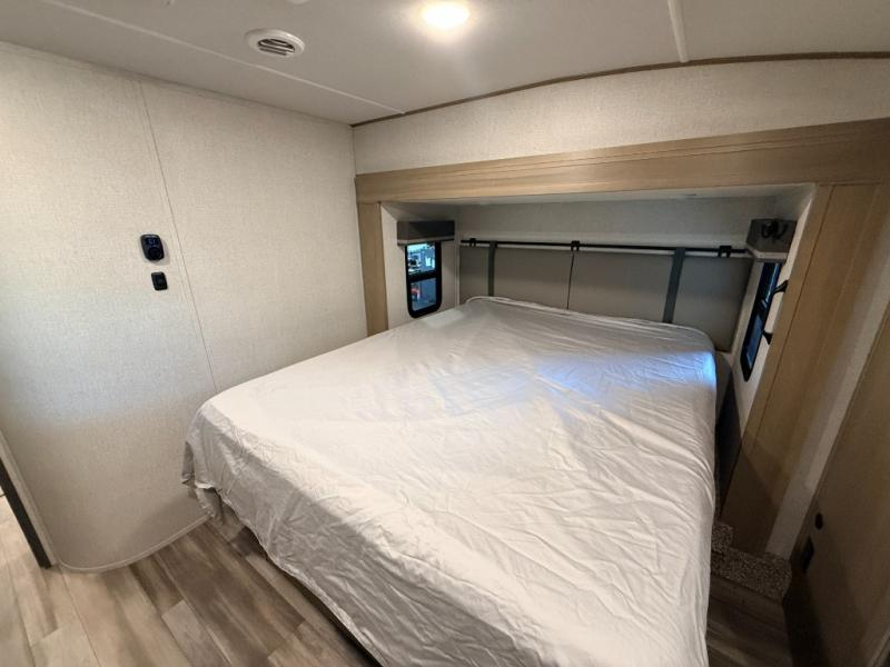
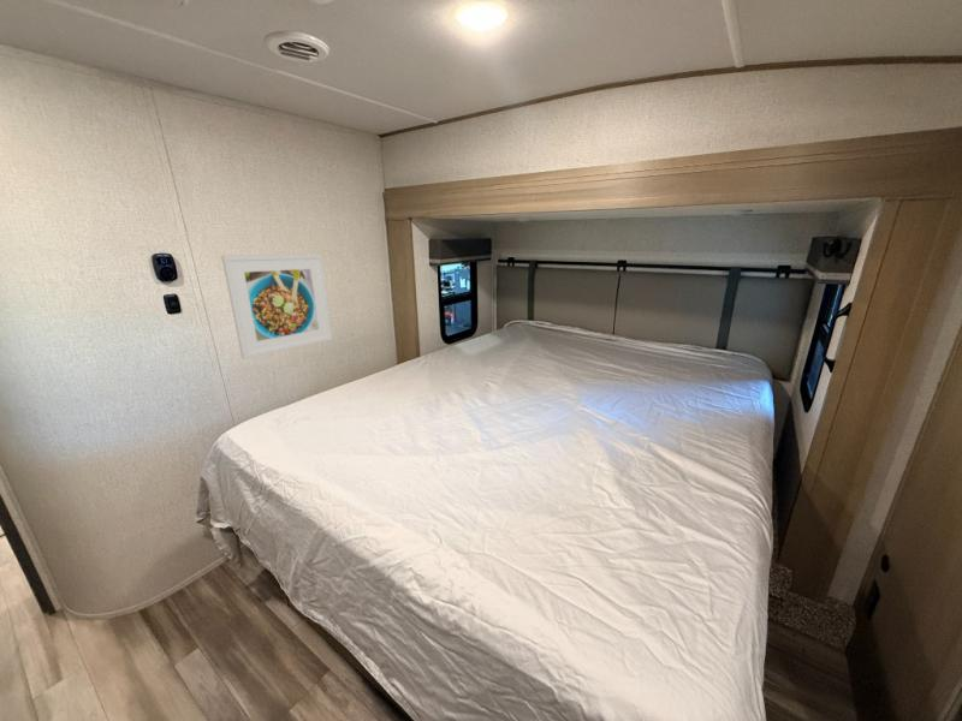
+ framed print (284, 303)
